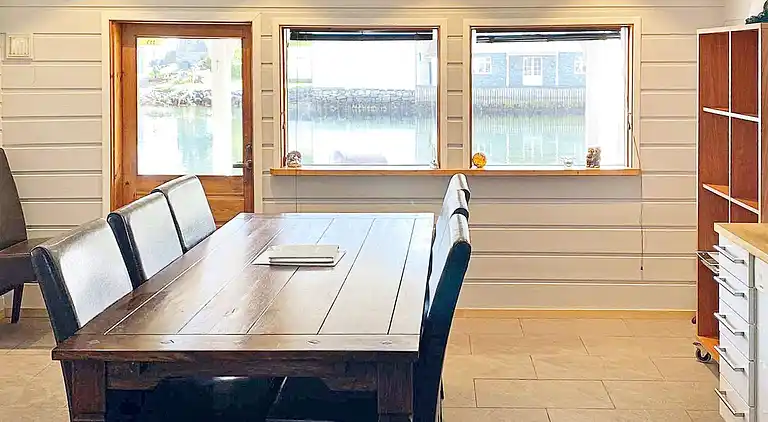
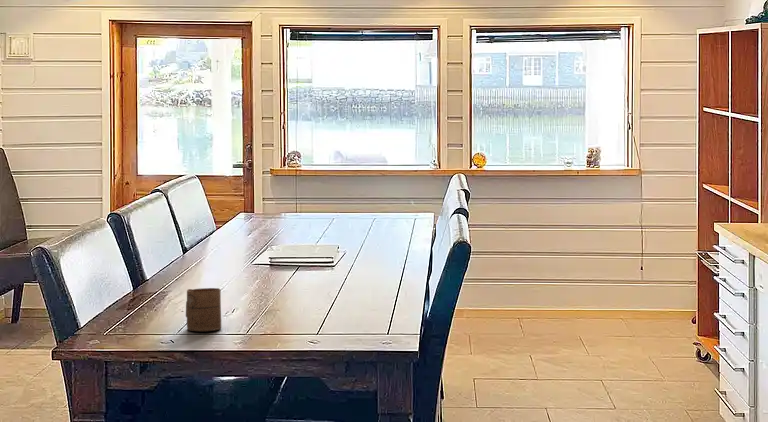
+ cup (203, 309)
